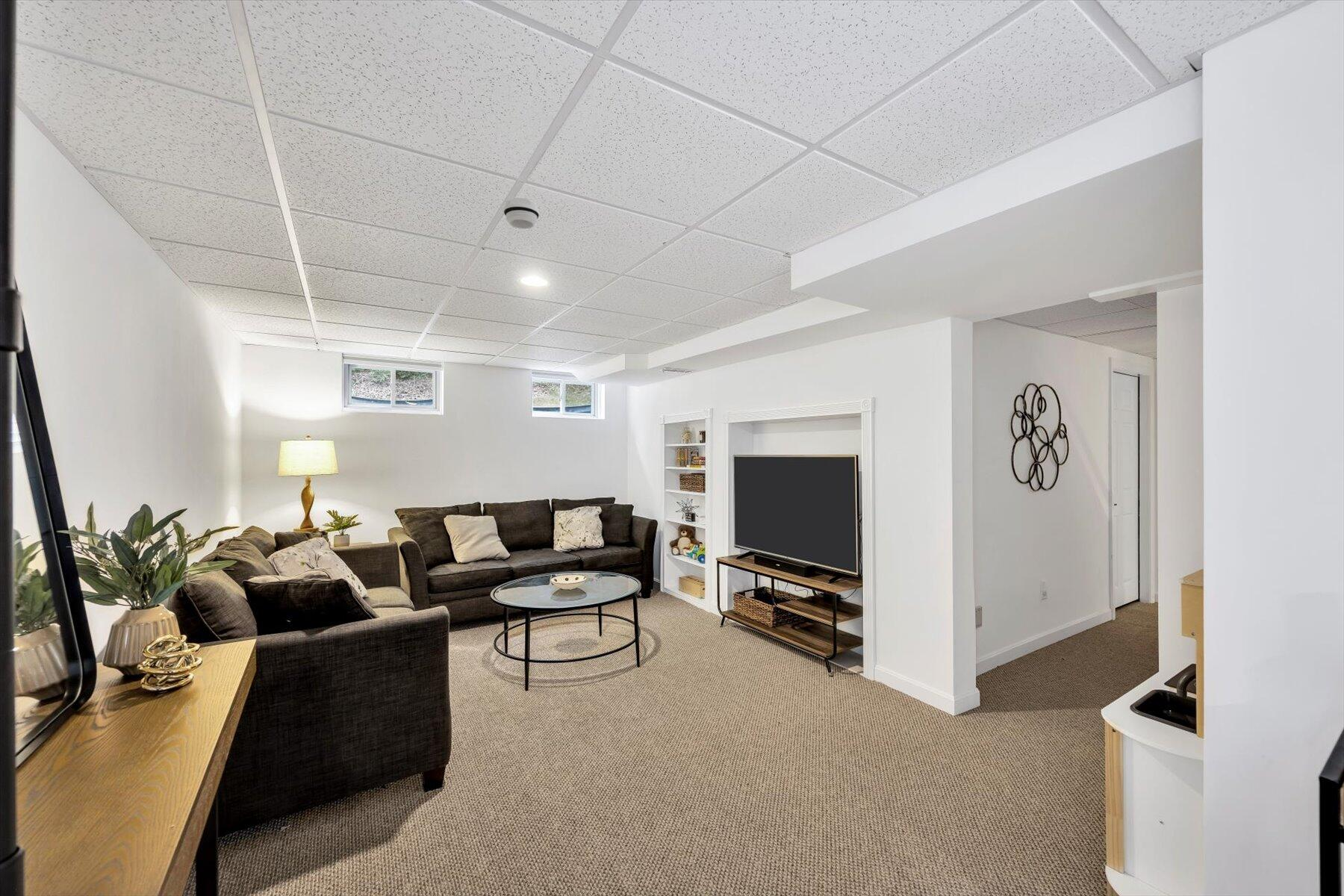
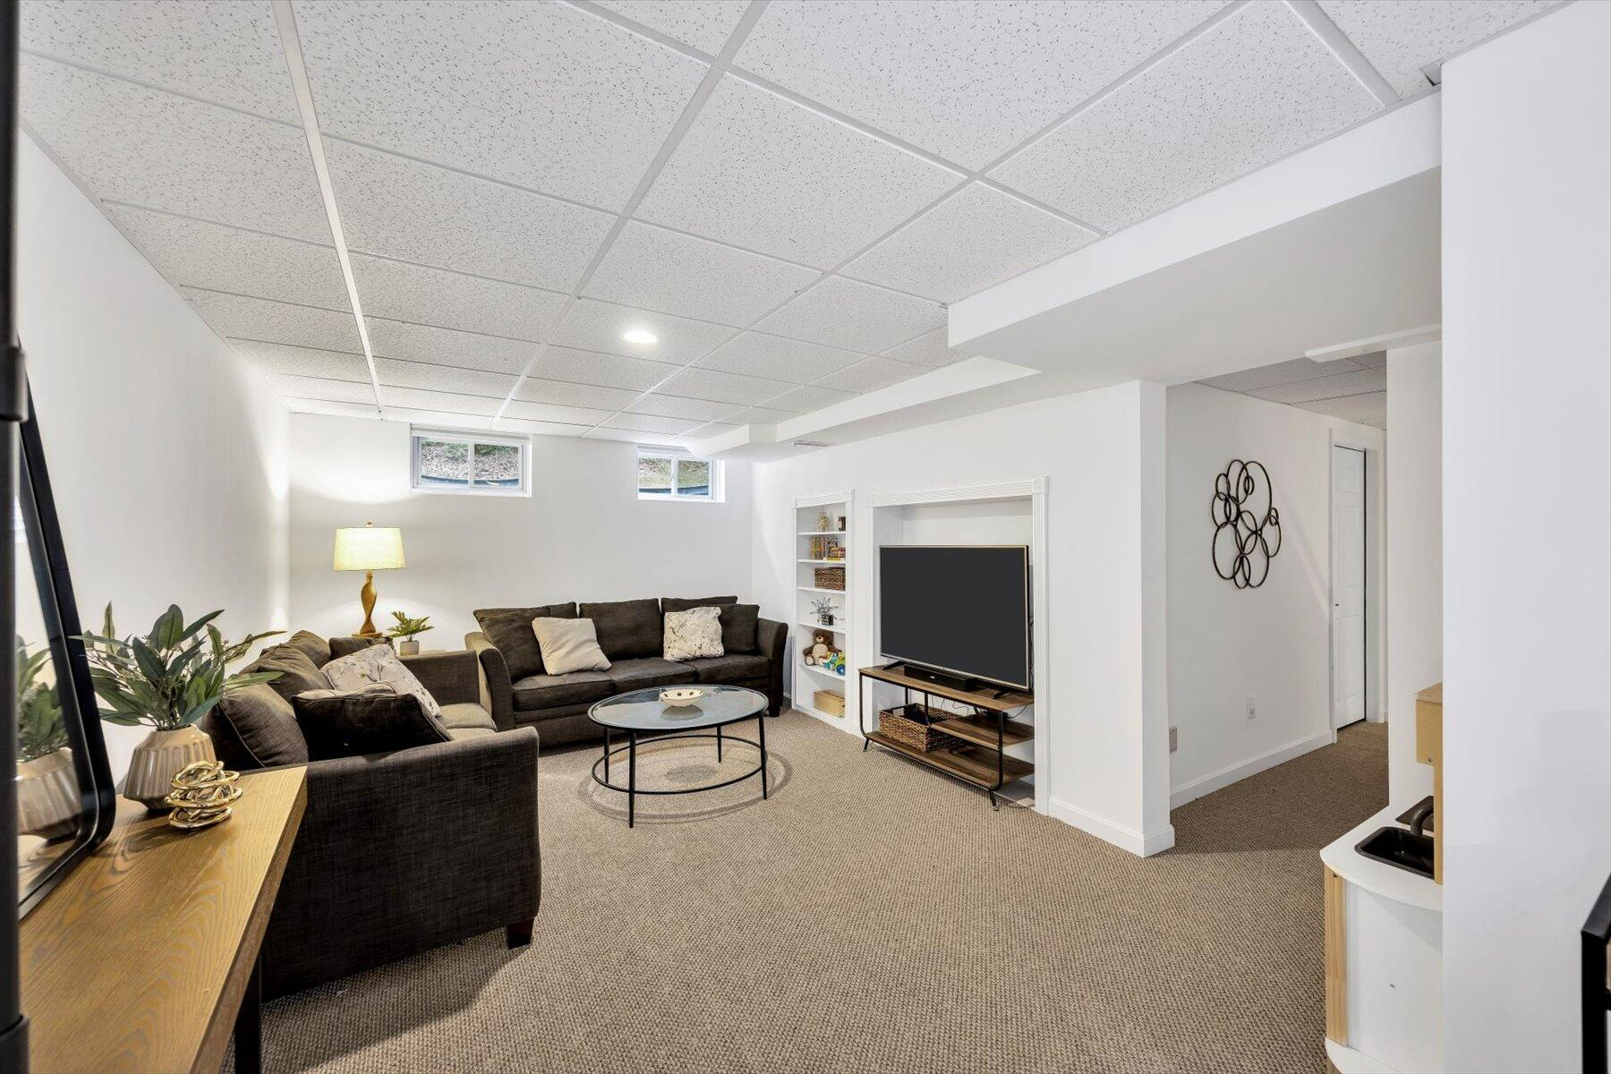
- smoke detector (521, 214)
